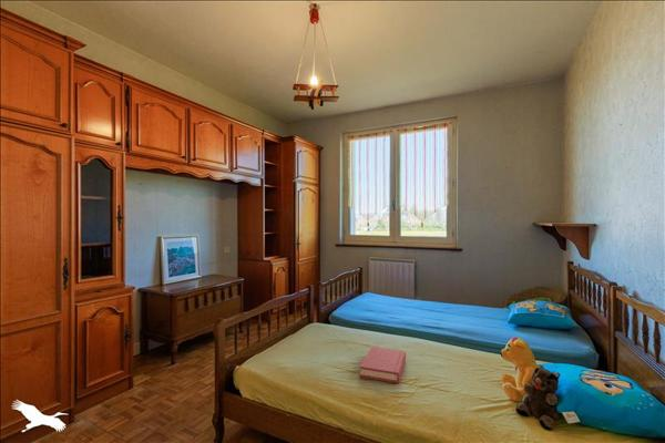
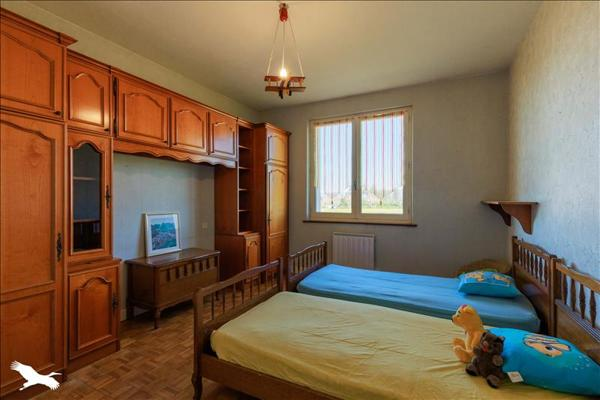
- hardback book (383, 363)
